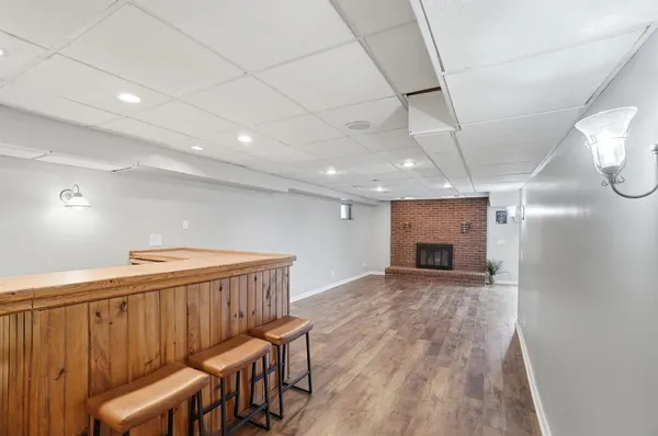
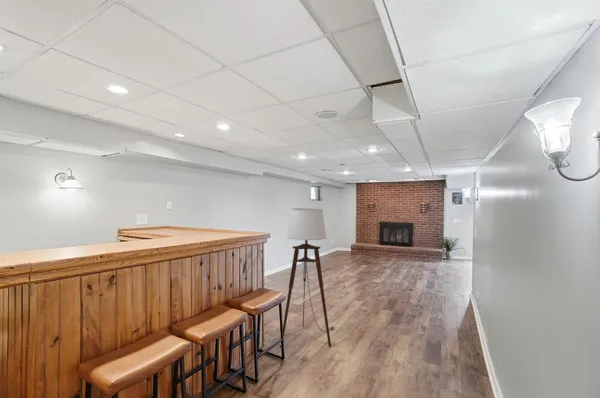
+ floor lamp (317, 272)
